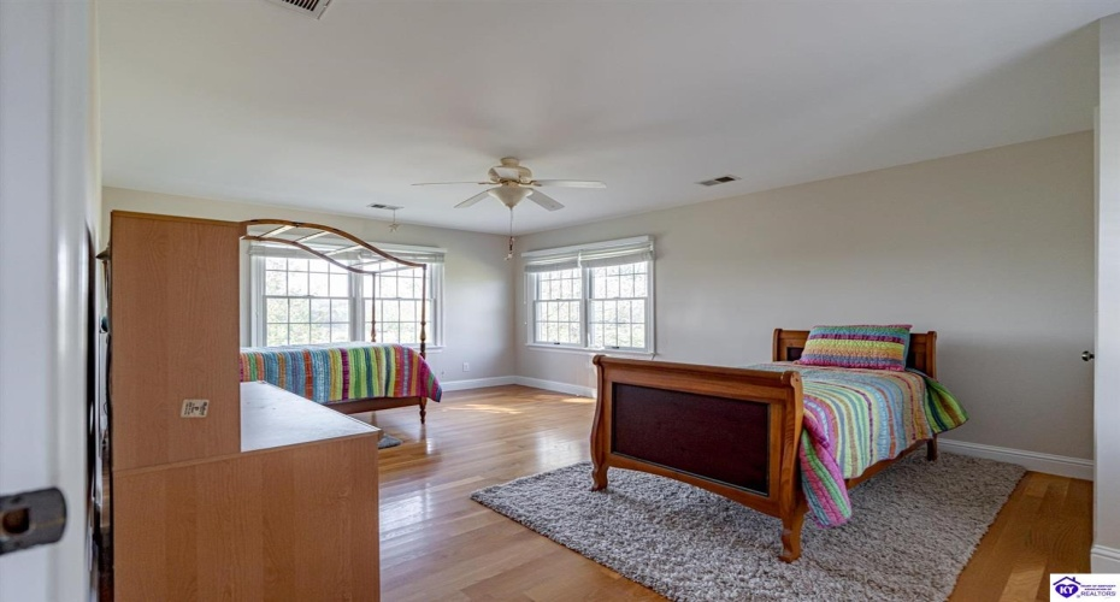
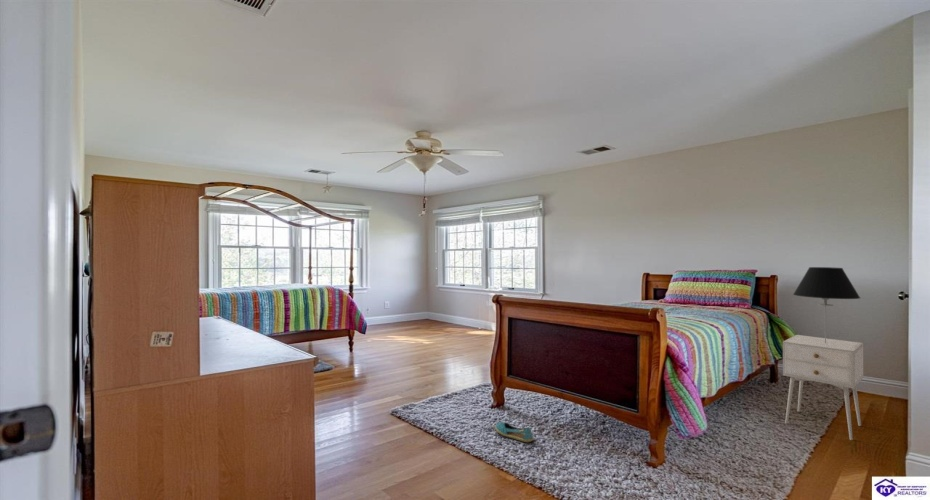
+ shoe (513, 428)
+ nightstand (822, 382)
+ table lamp (825, 305)
